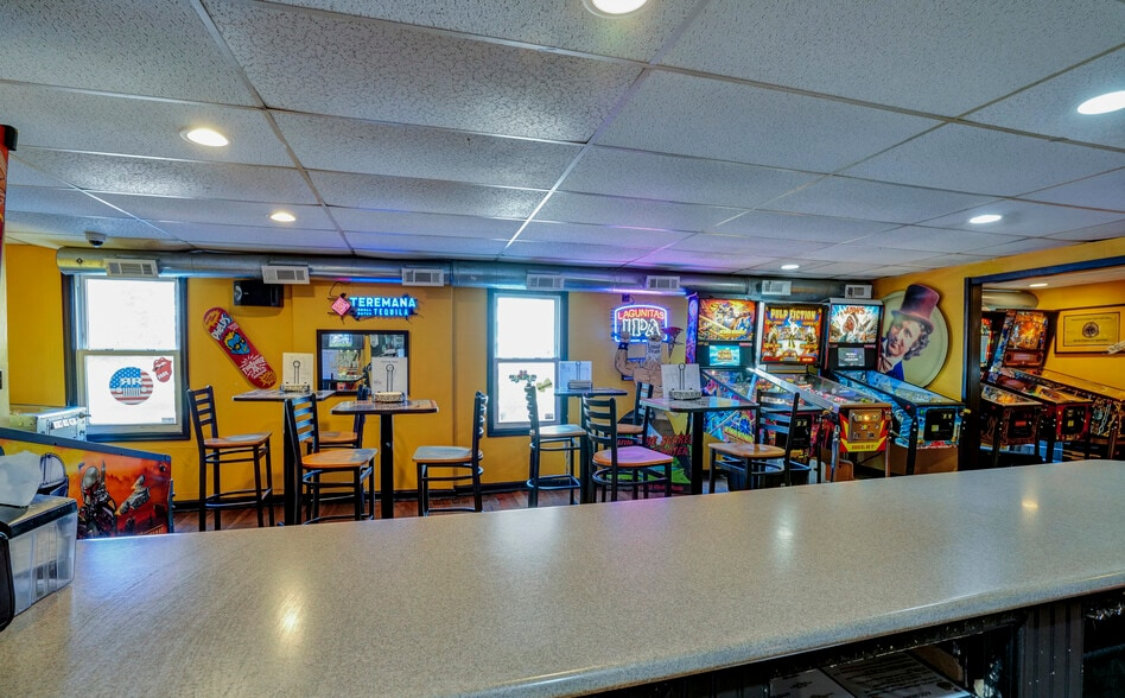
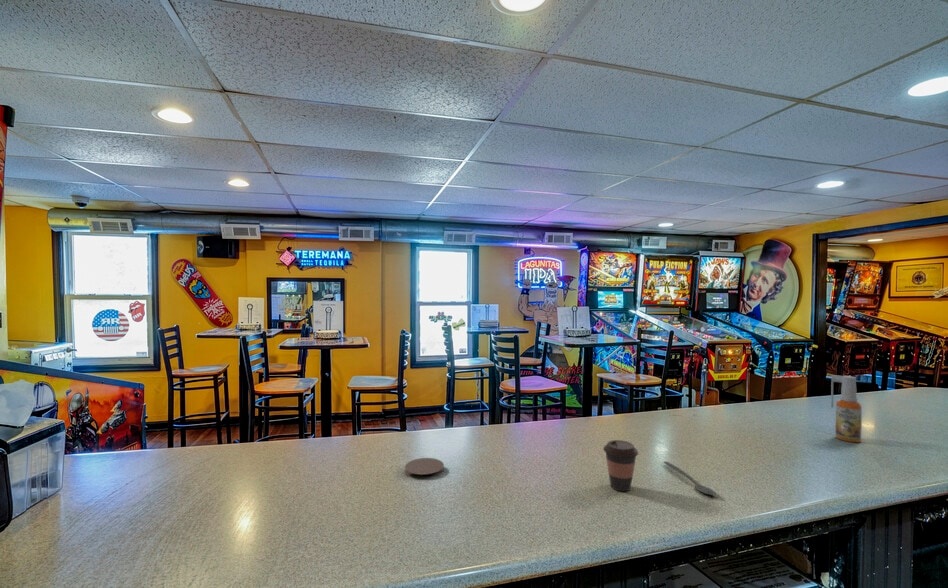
+ spray bottle (845, 407)
+ spoon (687, 476)
+ coaster (424, 468)
+ coffee cup (620, 465)
